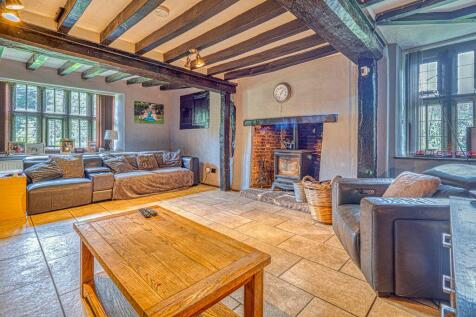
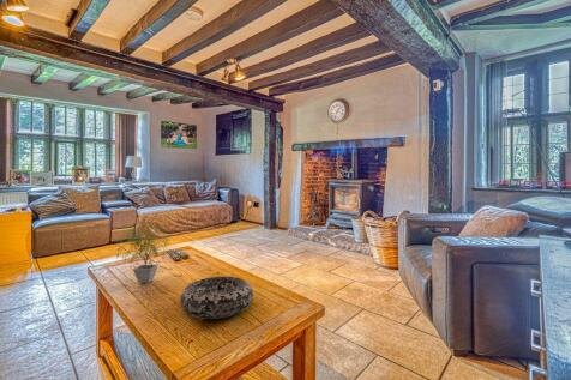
+ potted plant (143, 247)
+ decorative bowl (217, 296)
